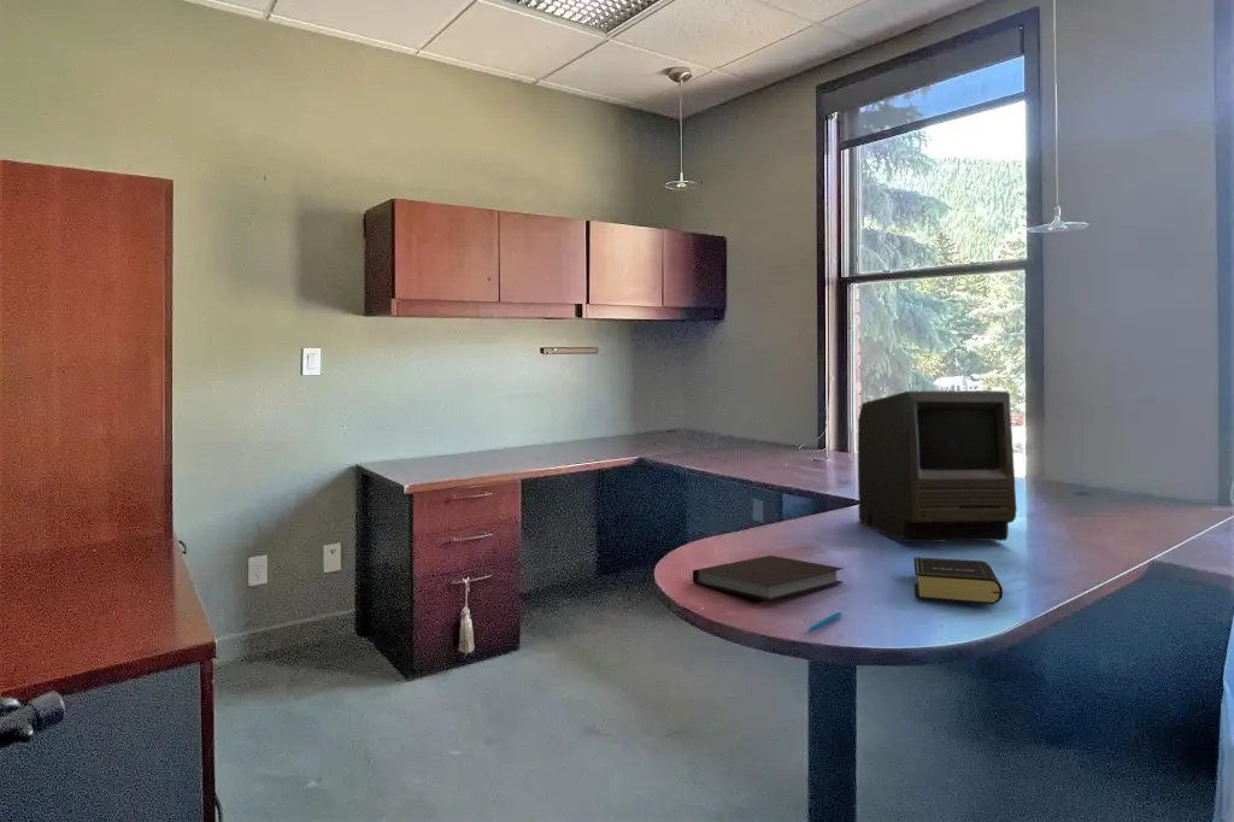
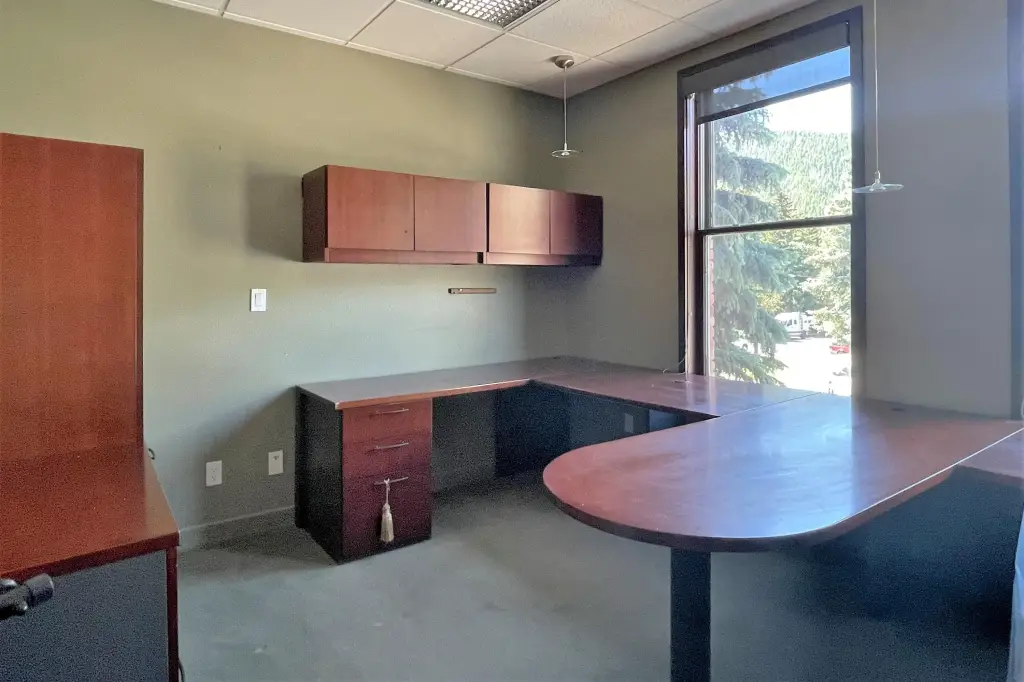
- monitor (932, 463)
- notebook (768, 575)
- book (954, 577)
- pen (824, 621)
